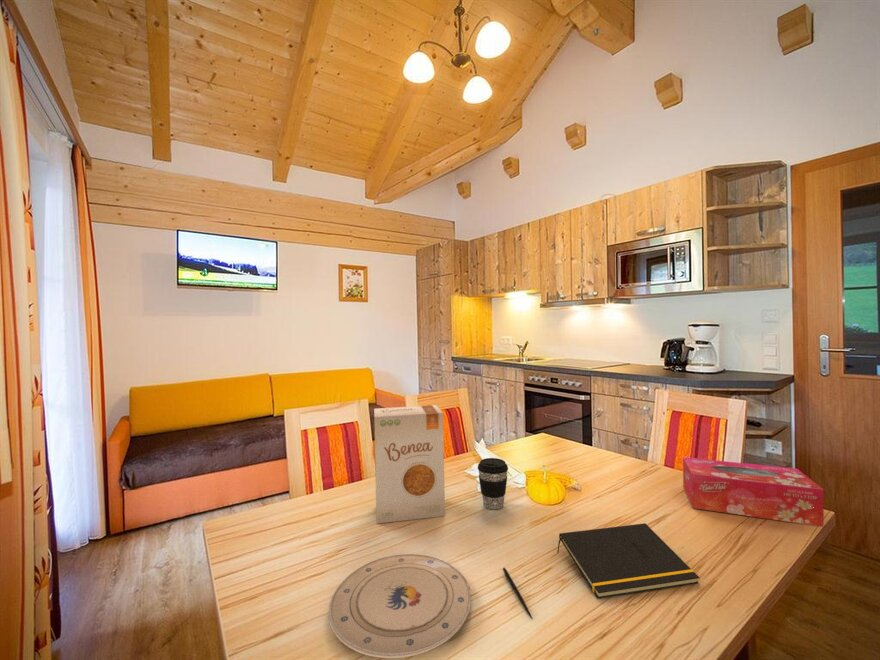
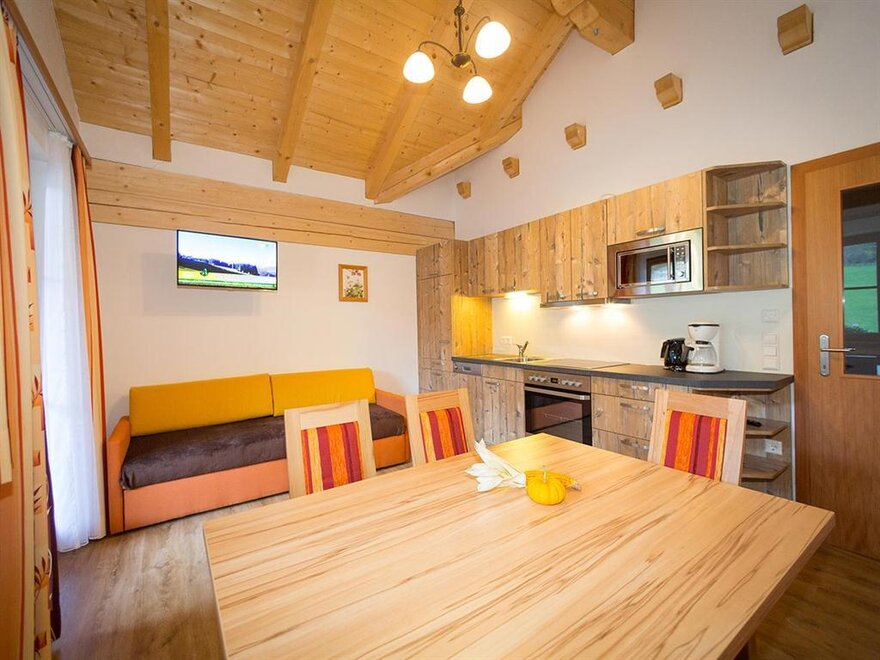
- notepad (624, 556)
- tissue box (745, 488)
- plate (401, 600)
- coffee cup (493, 483)
- food box (408, 460)
- pen (516, 591)
